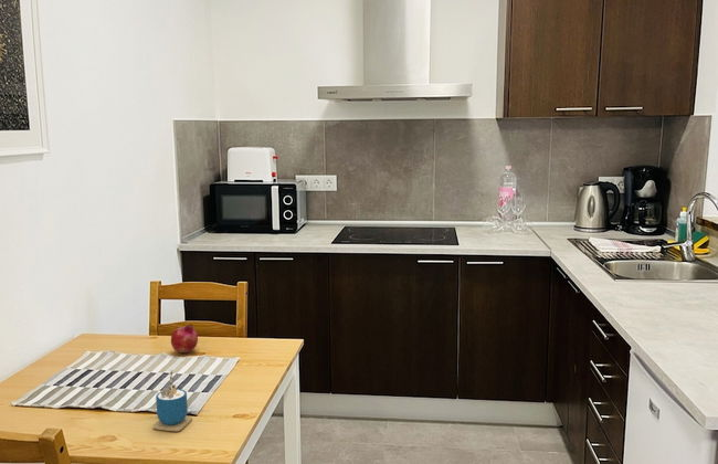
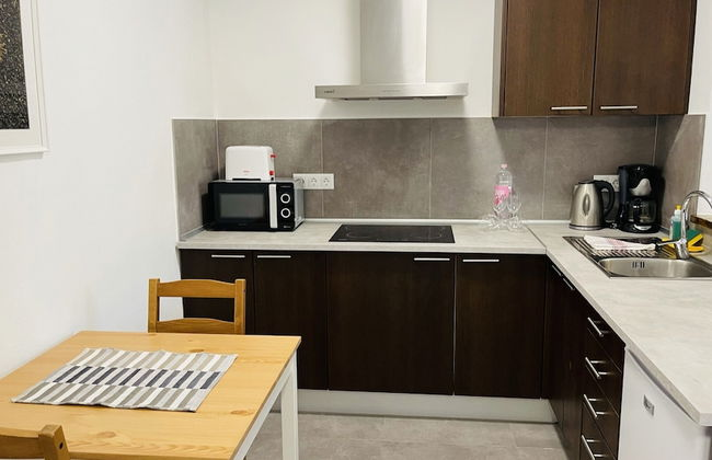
- cup (171, 399)
- fruit (183, 337)
